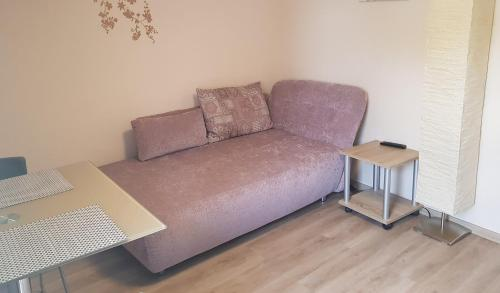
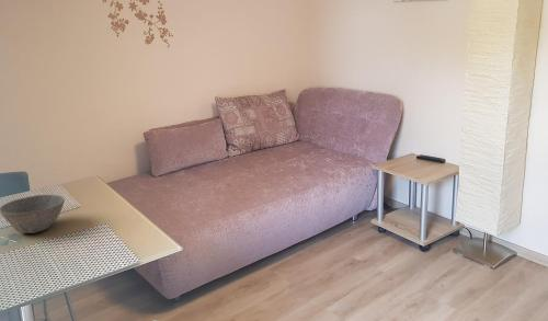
+ bowl (35, 215)
